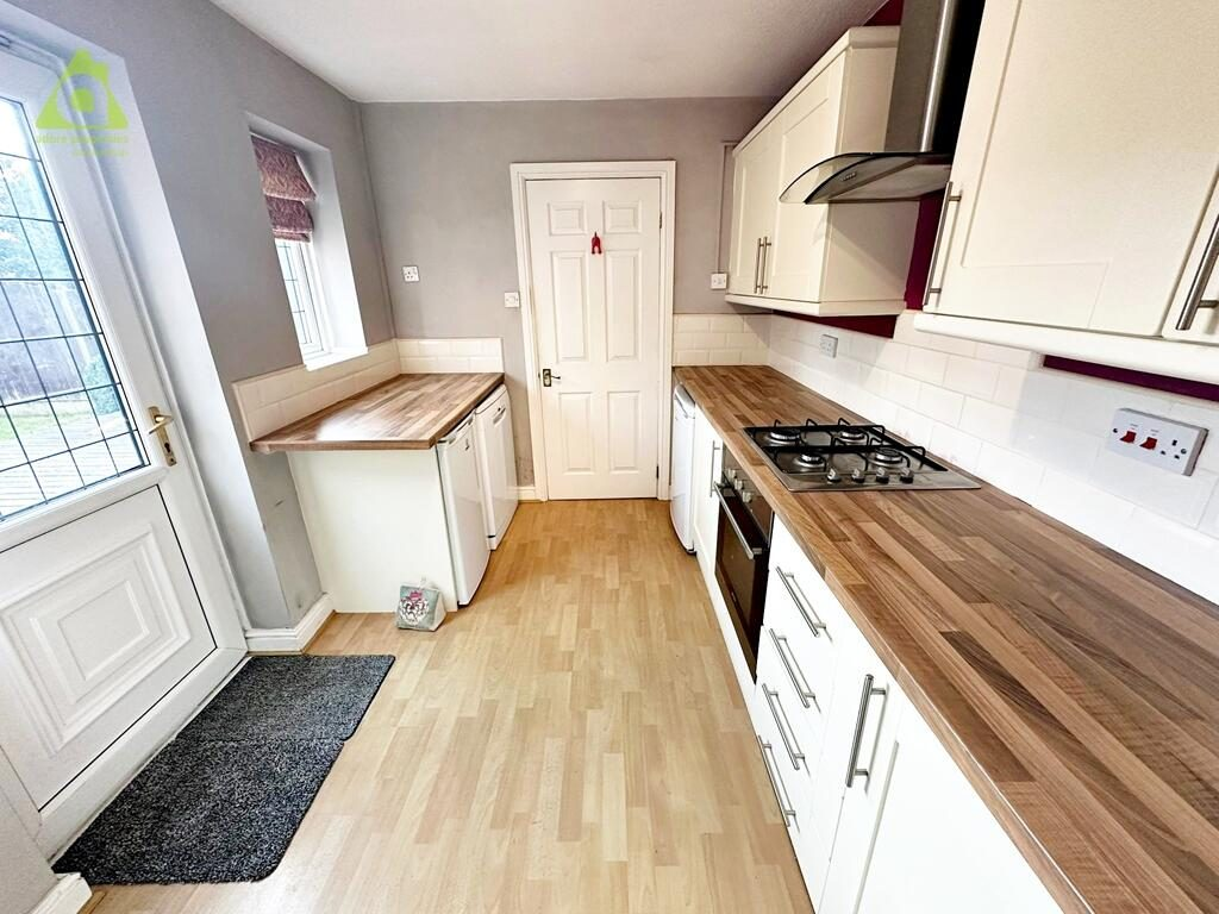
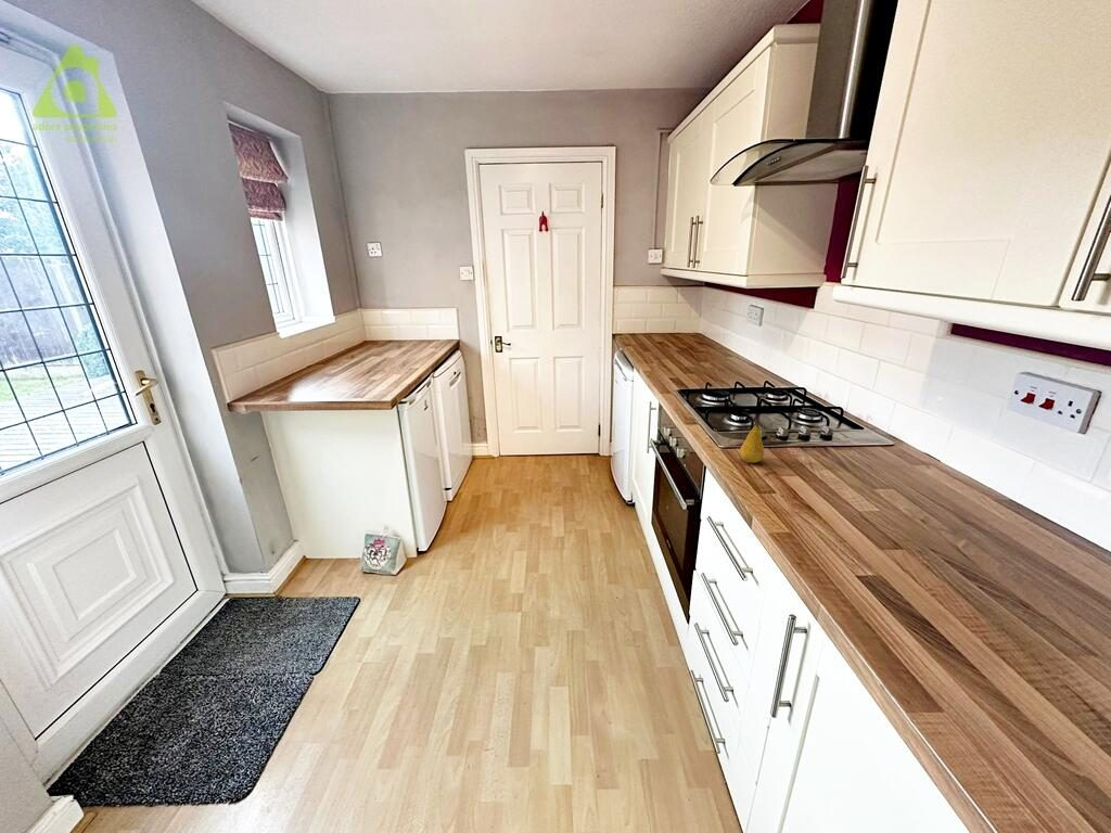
+ fruit (753, 440)
